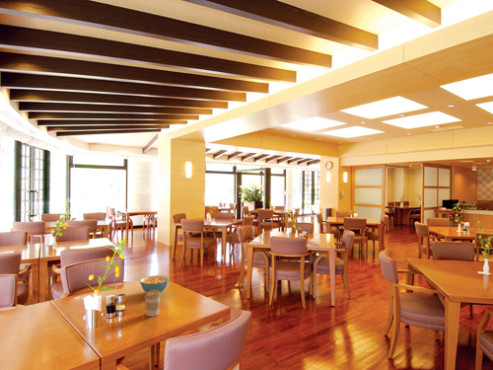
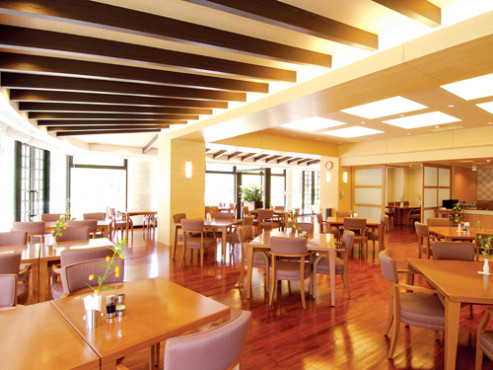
- coffee cup (152, 303)
- cereal bowl (154, 286)
